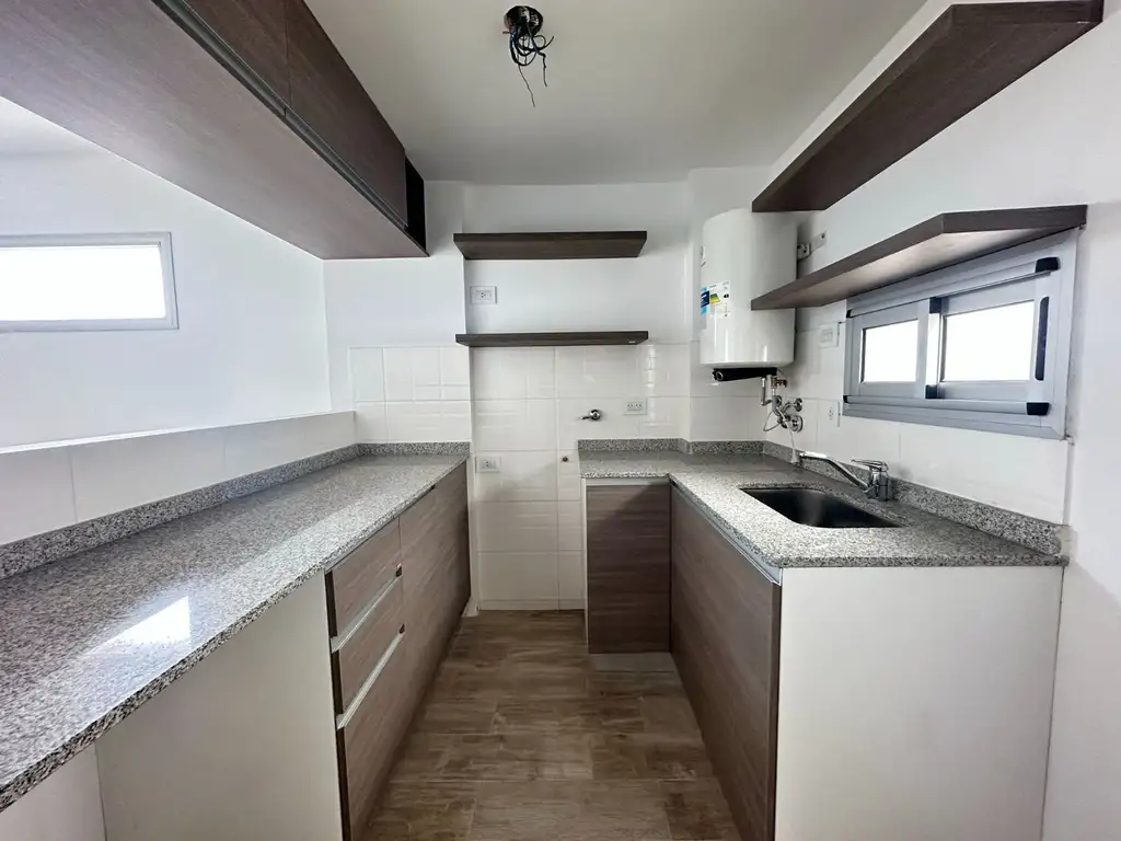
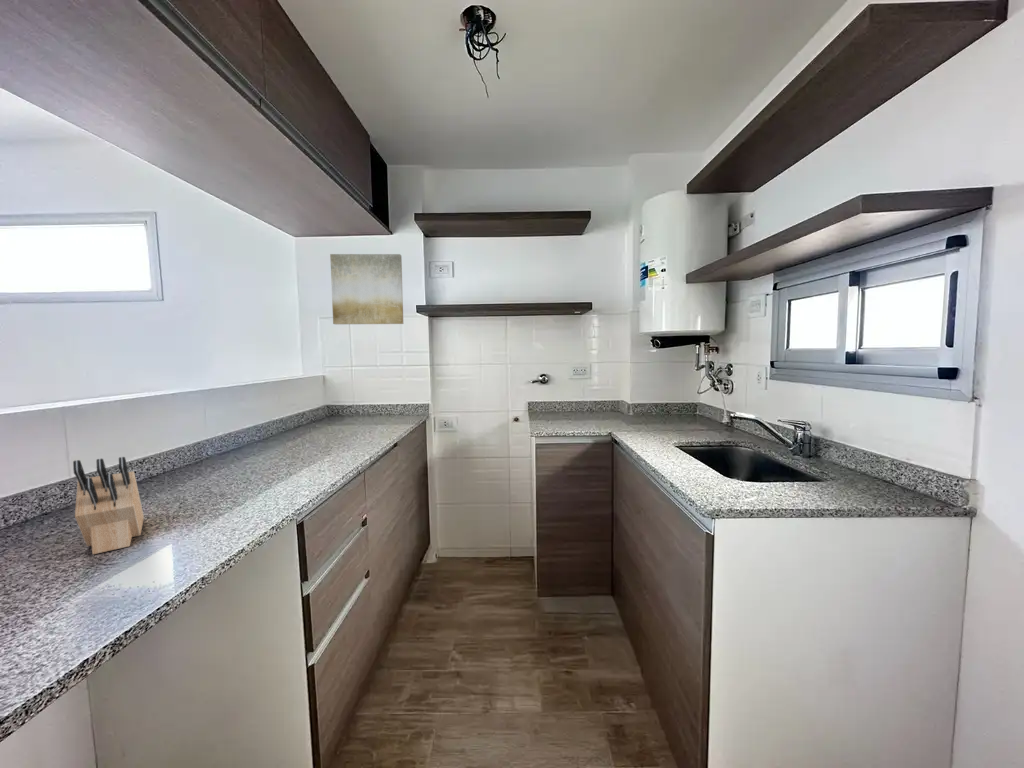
+ knife block (110, 495)
+ wall art (367, 289)
